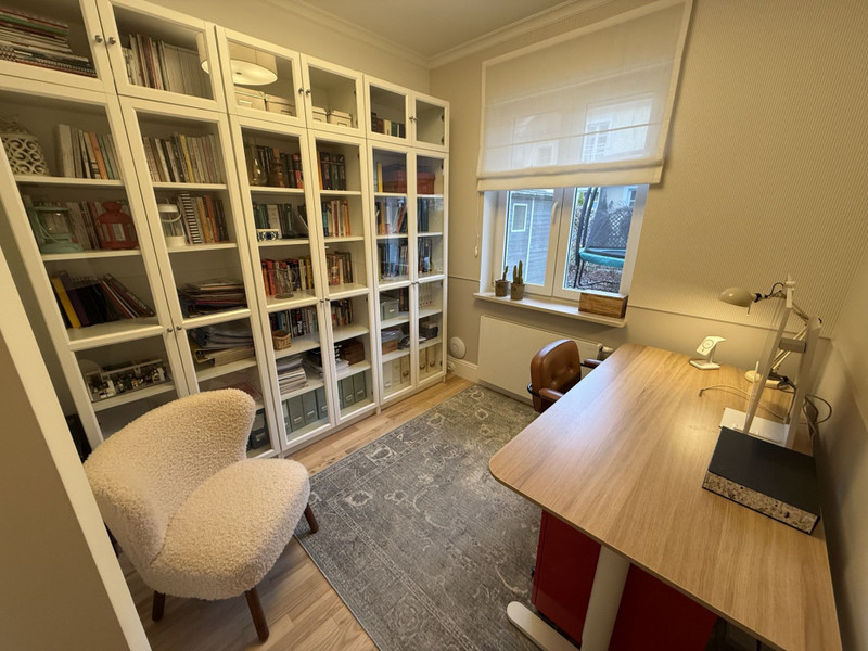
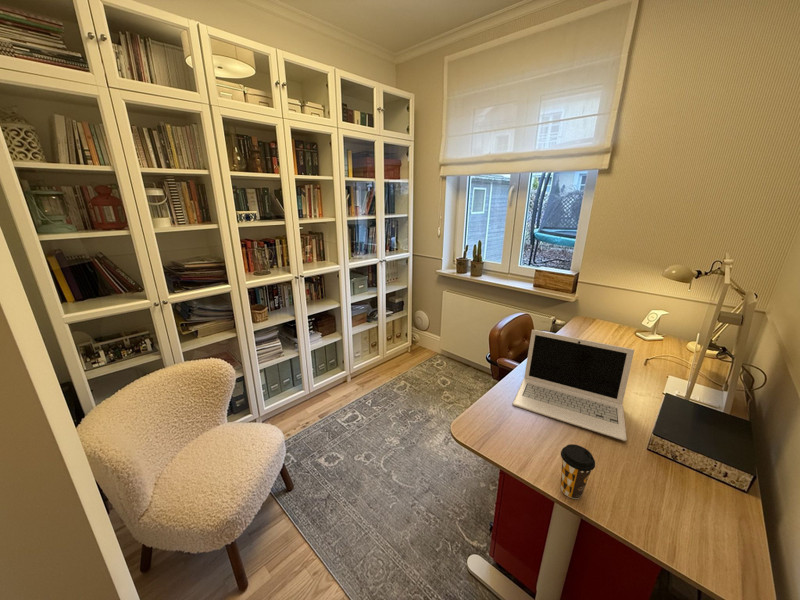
+ laptop (572, 378)
+ coffee cup (574, 472)
